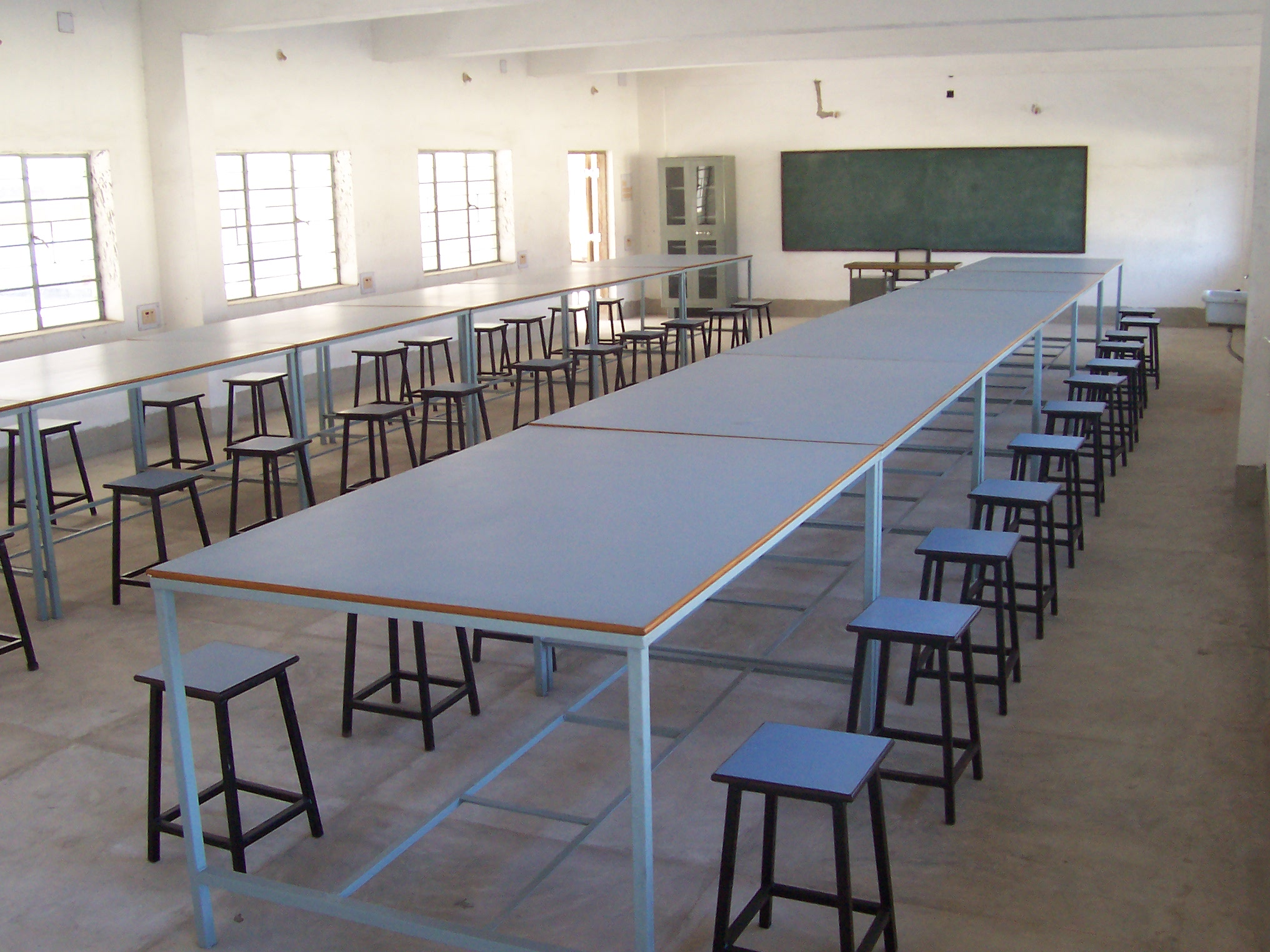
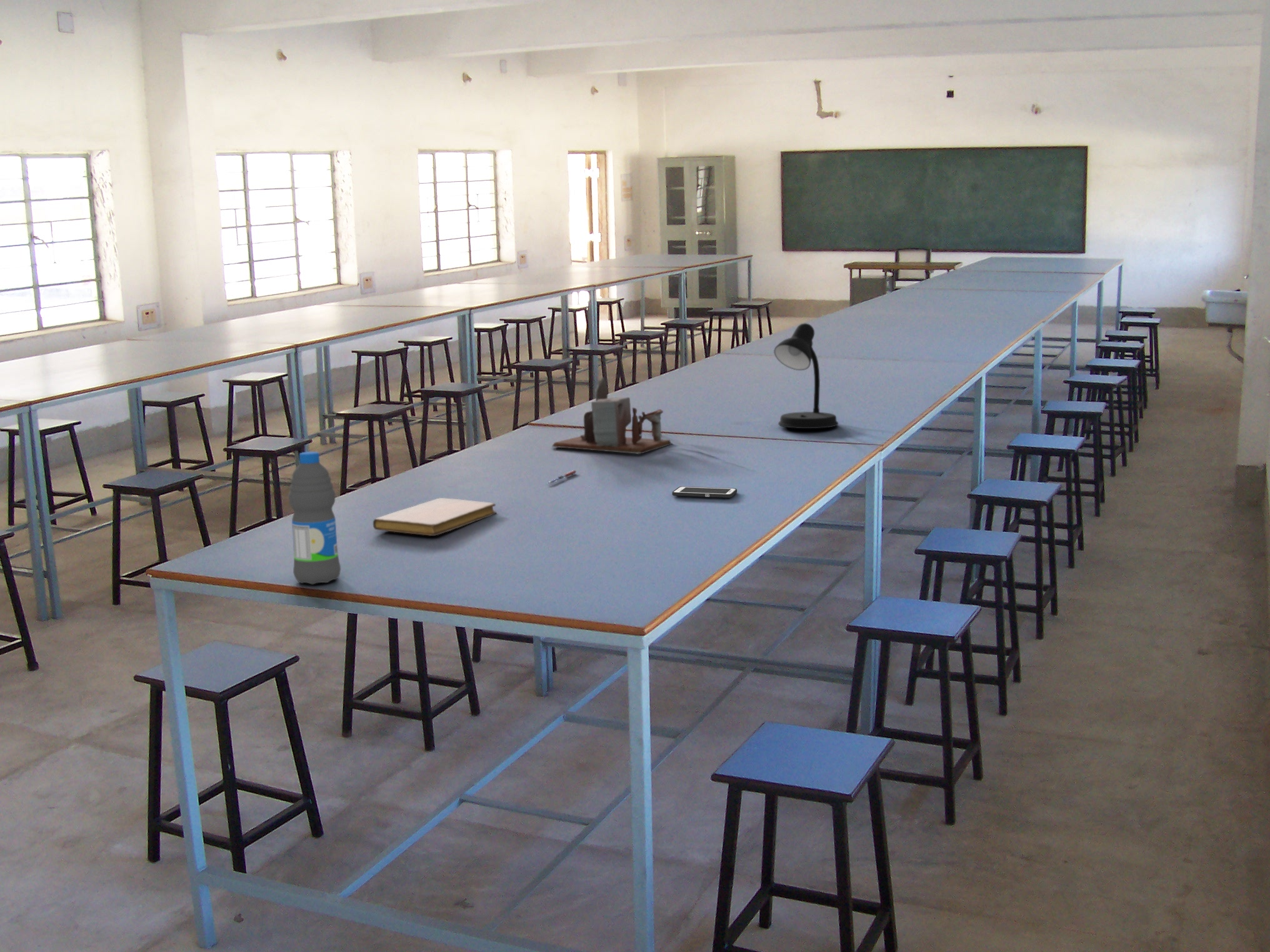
+ desk lamp (819, 371)
+ desk organizer (611, 412)
+ cell phone (704, 492)
+ pen (562, 476)
+ notebook (436, 515)
+ water bottle (313, 517)
